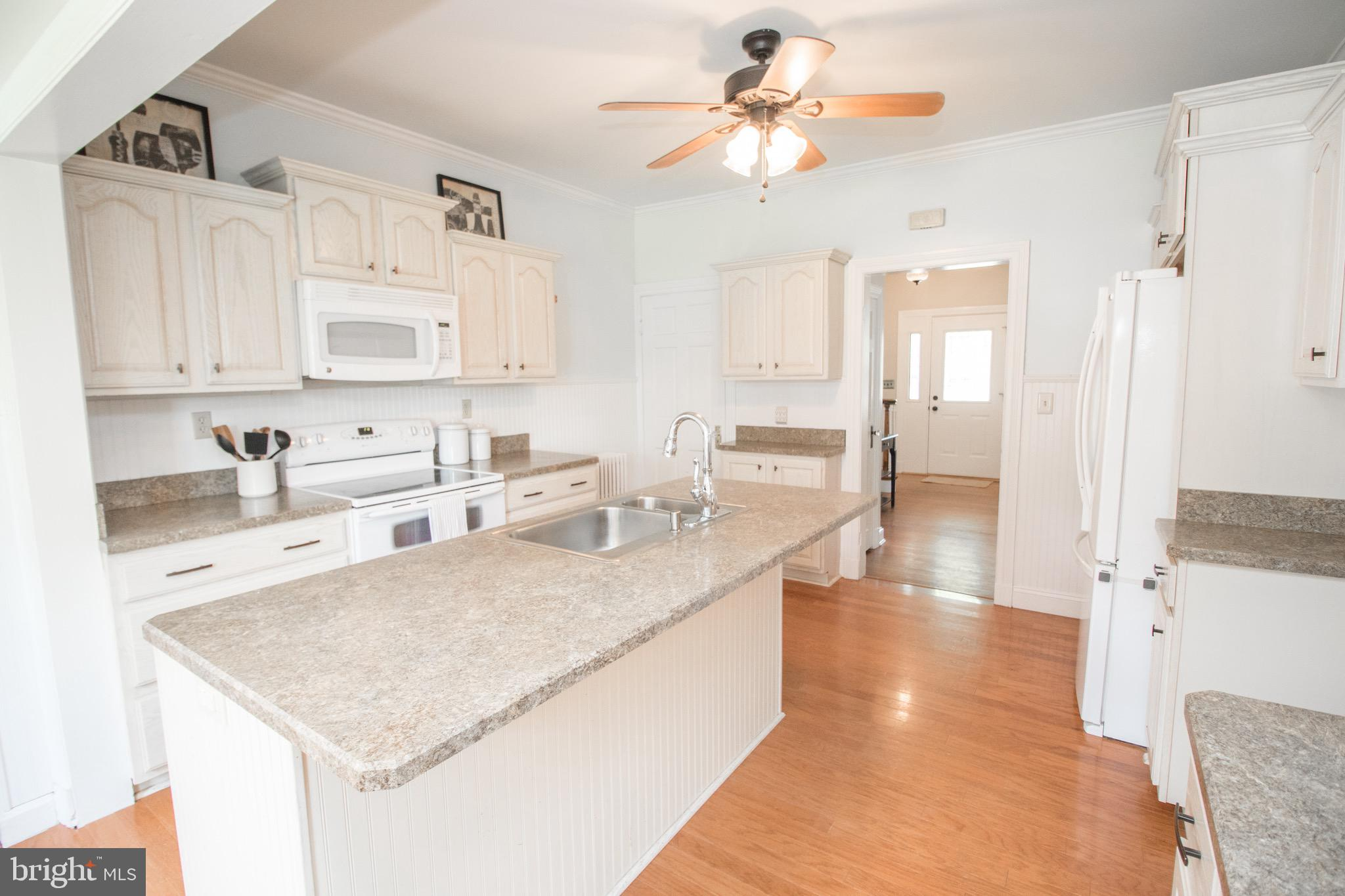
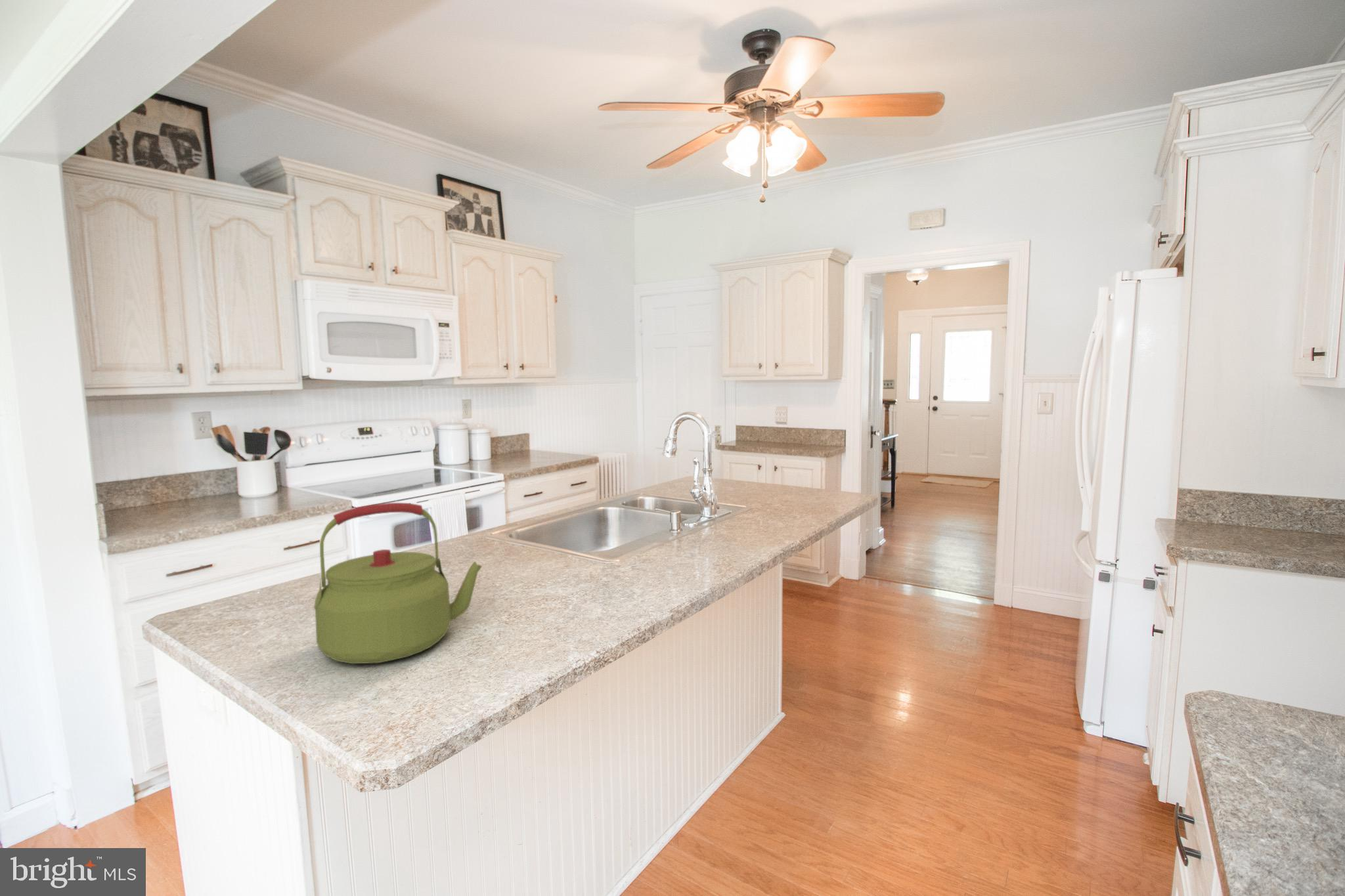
+ kettle (403, 571)
